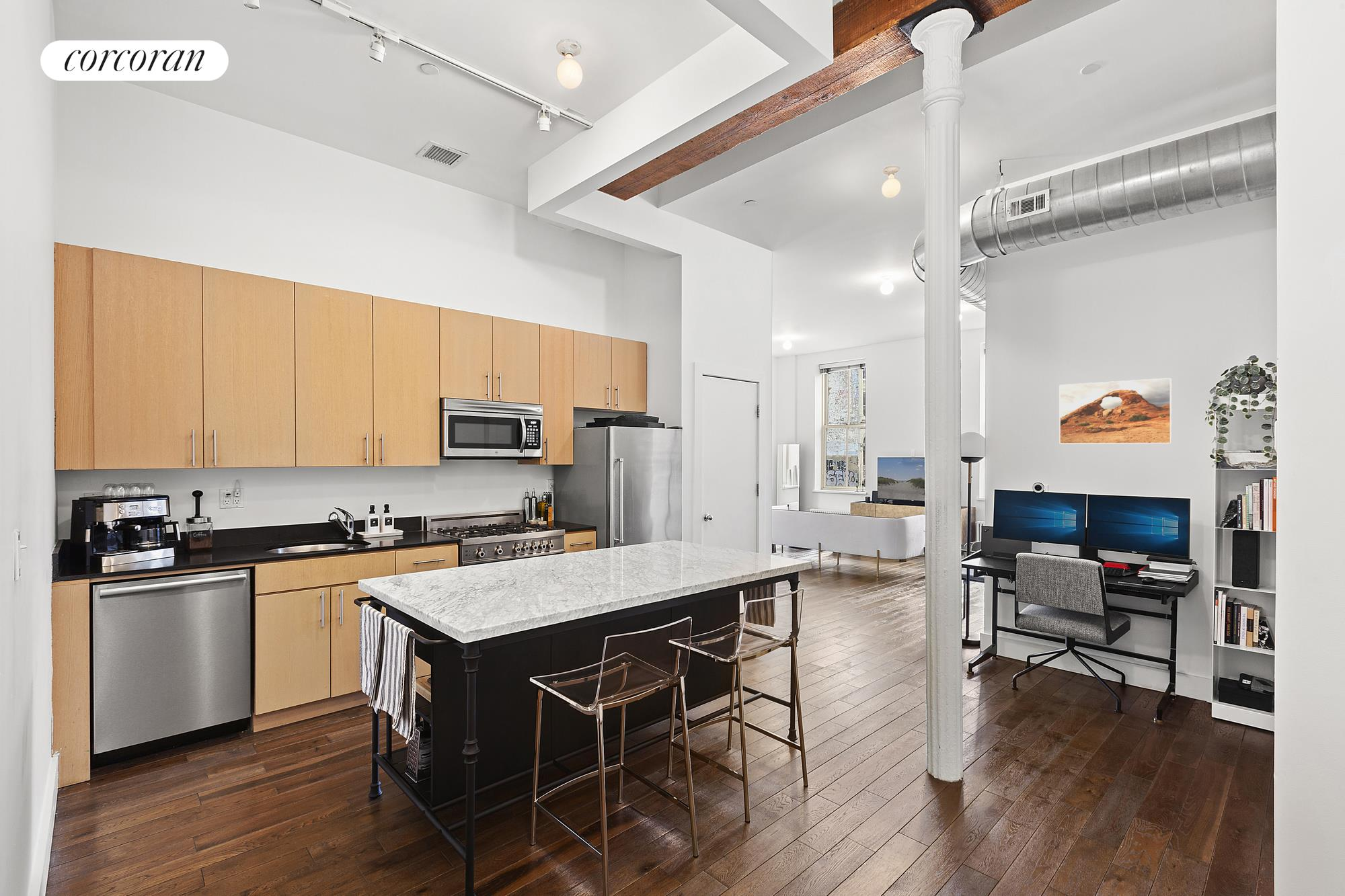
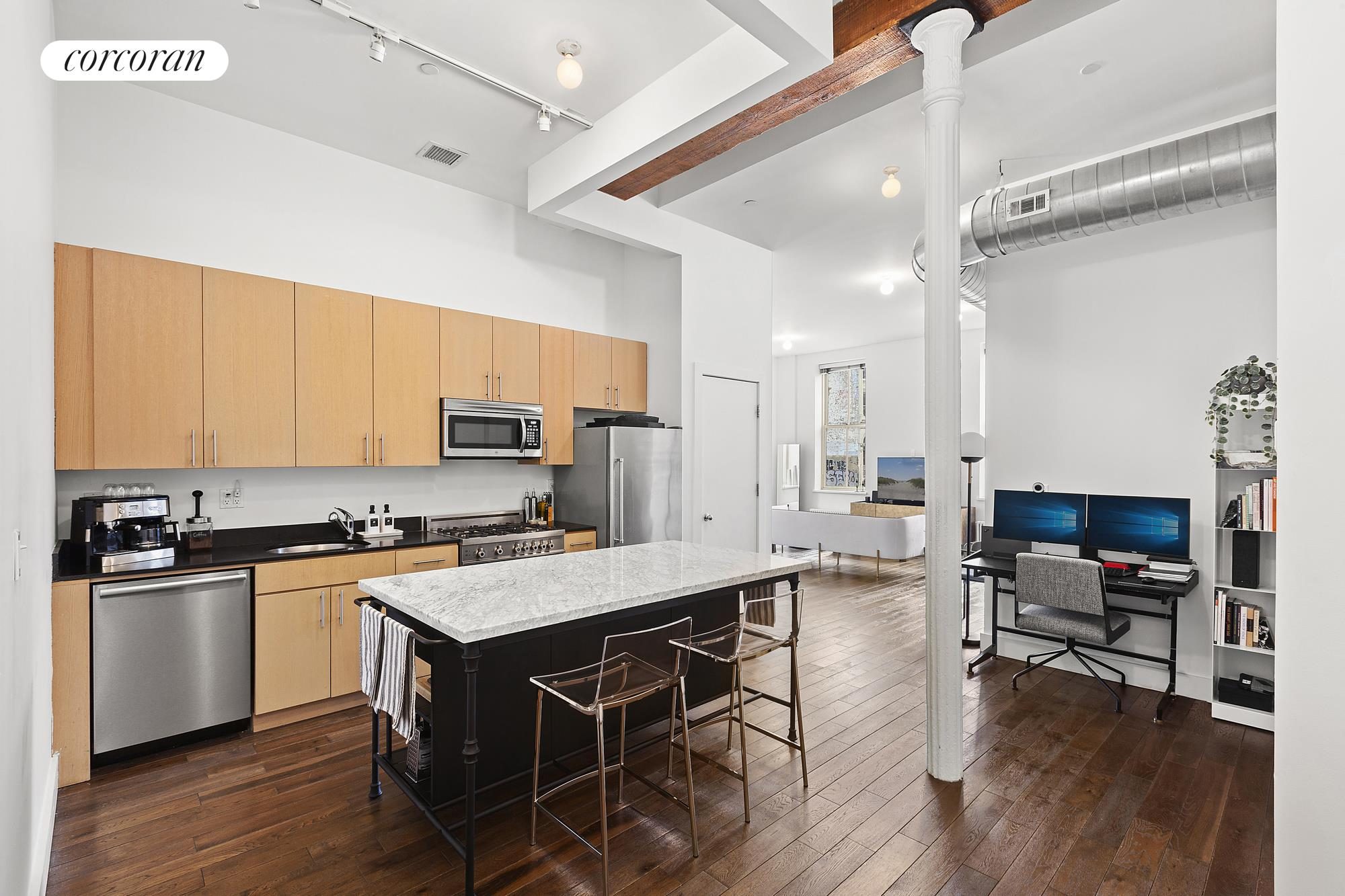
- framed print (1112, 412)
